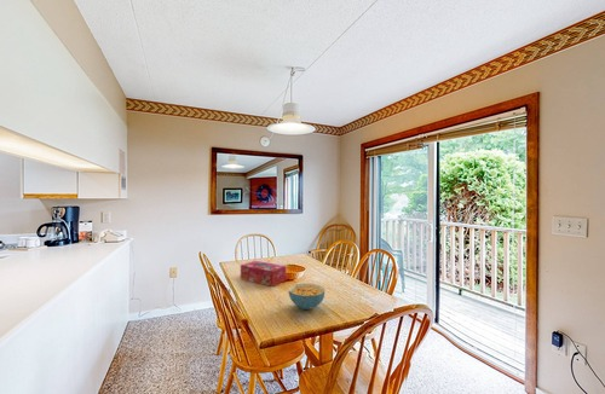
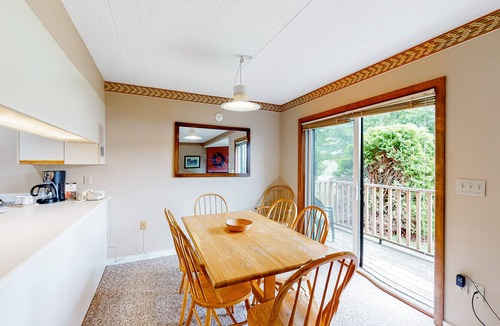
- cereal bowl (306, 297)
- tissue box (263, 272)
